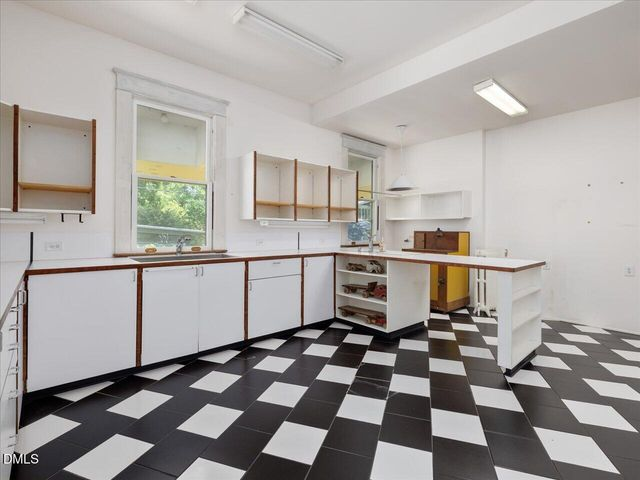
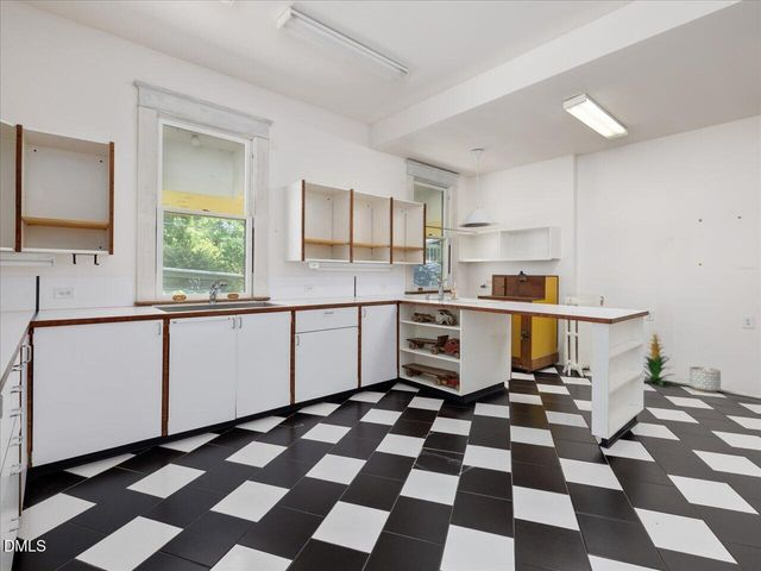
+ indoor plant (655, 357)
+ planter (704, 379)
